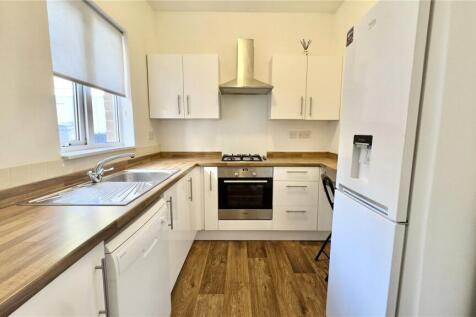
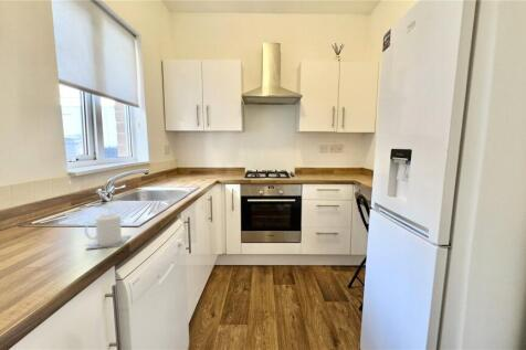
+ mug (105, 229)
